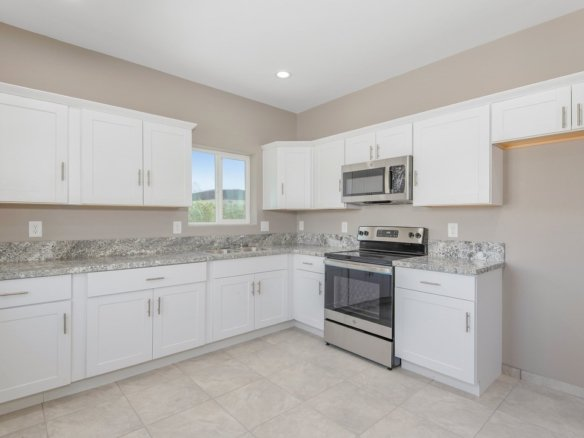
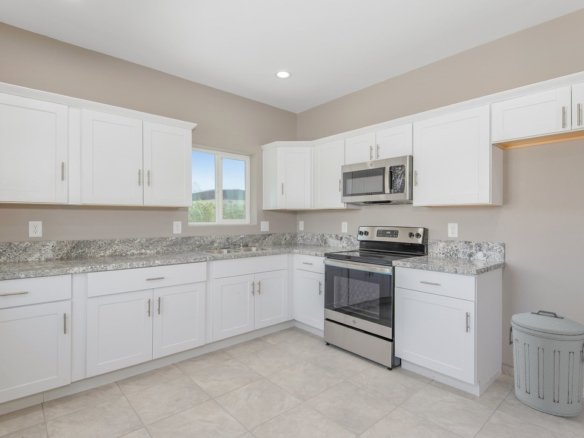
+ trash can (546, 356)
